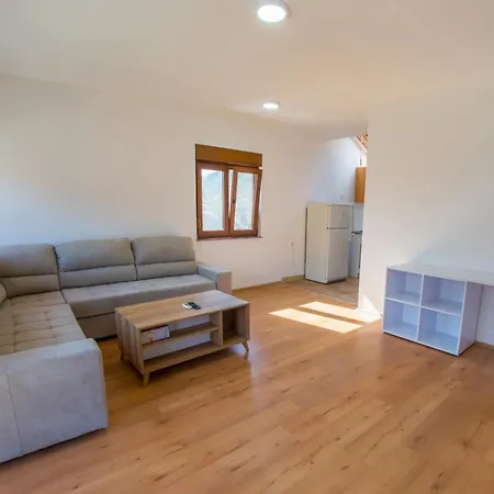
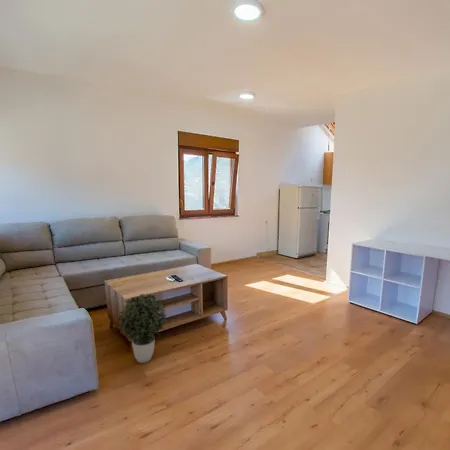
+ potted plant (144, 327)
